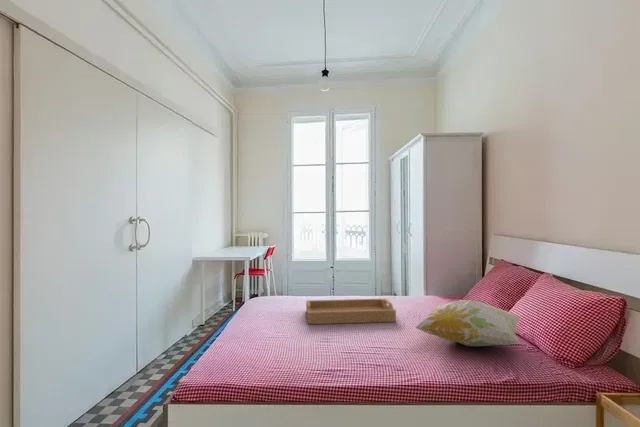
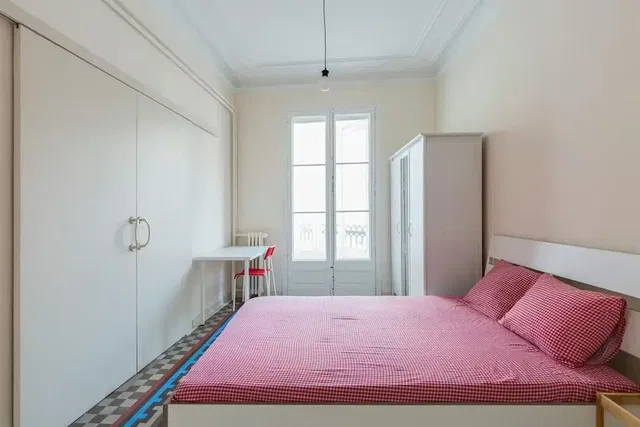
- serving tray (348, 308)
- decorative pillow (470, 322)
